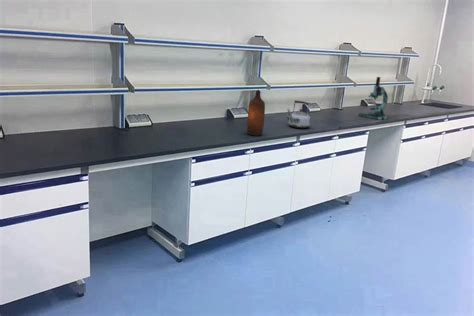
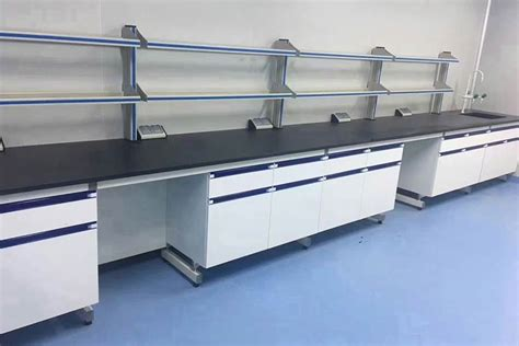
- microscope (377, 97)
- kettle (297, 113)
- bottle (256, 112)
